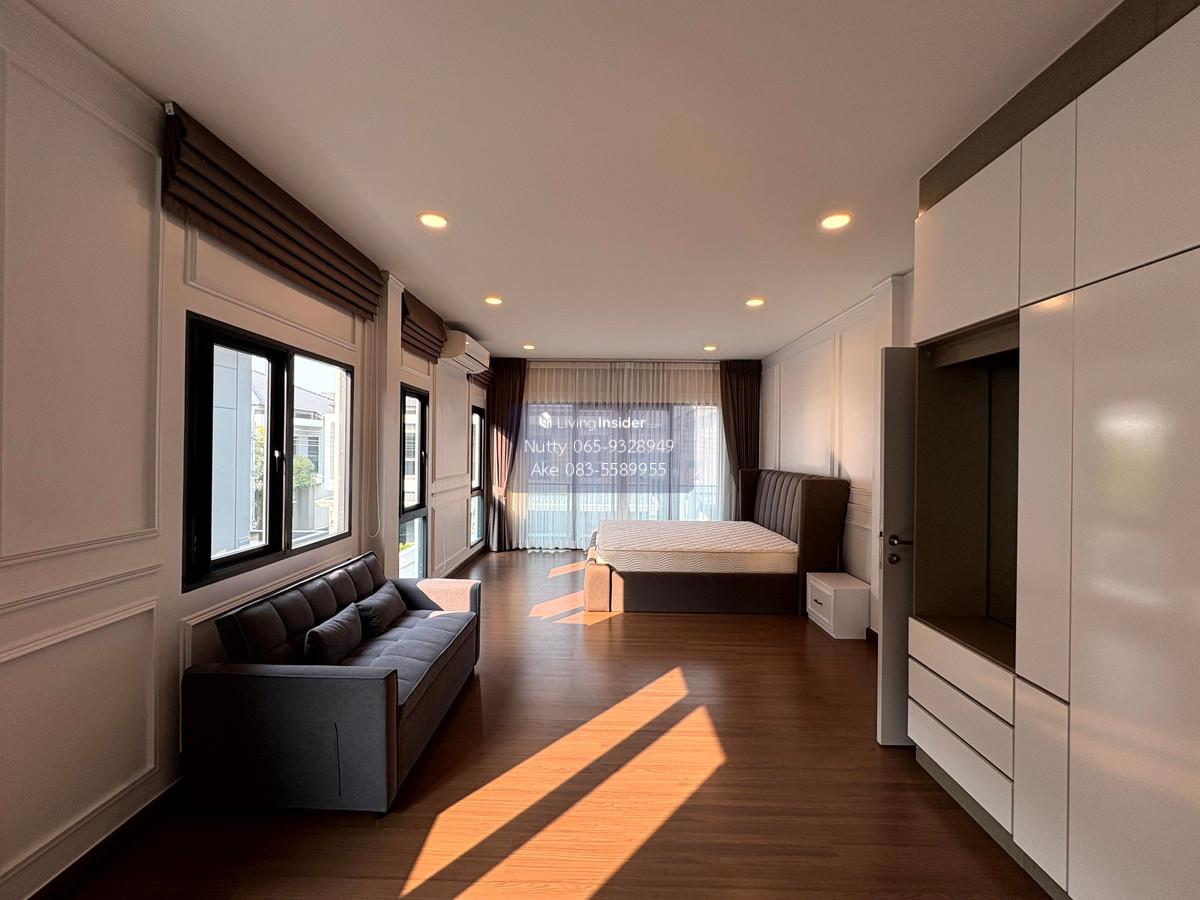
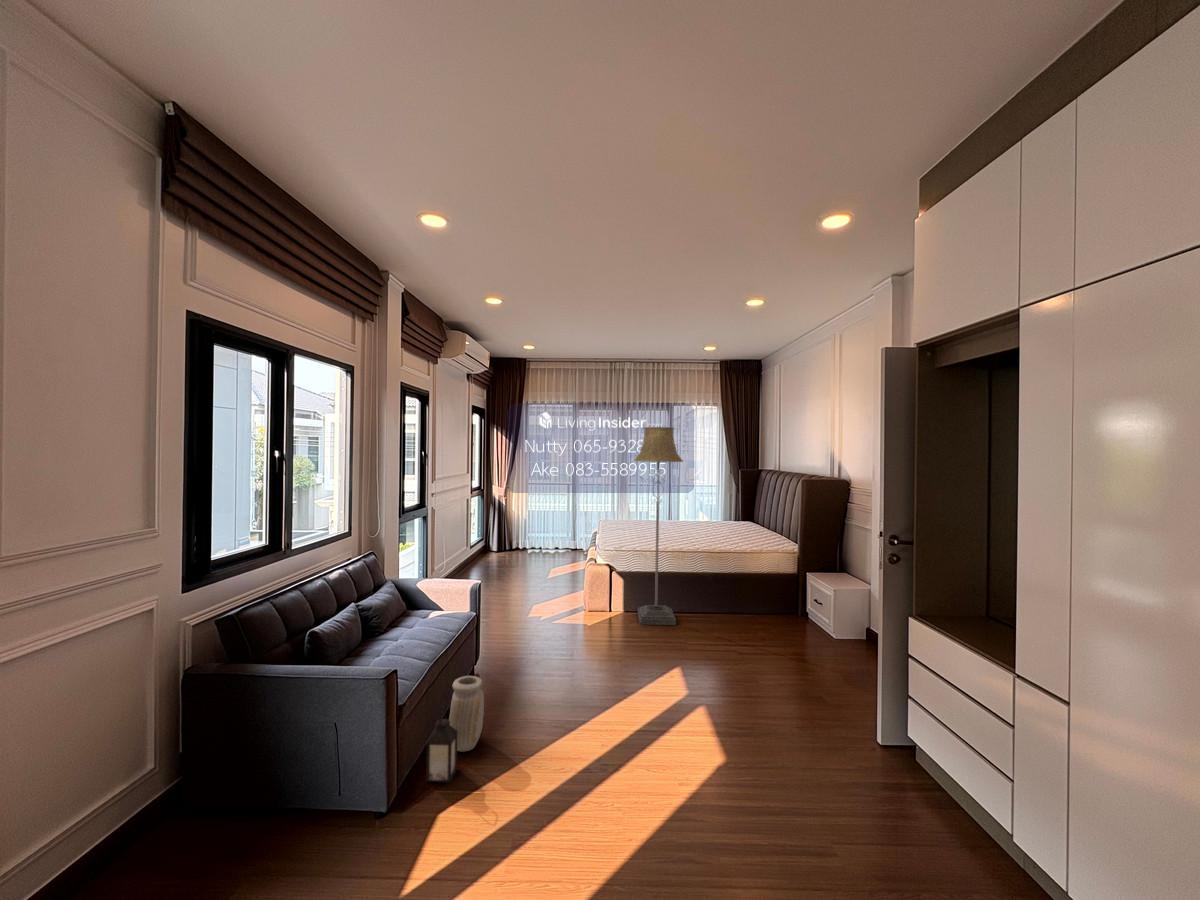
+ floor lamp (657, 523)
+ lantern (442, 739)
+ vase (466, 713)
